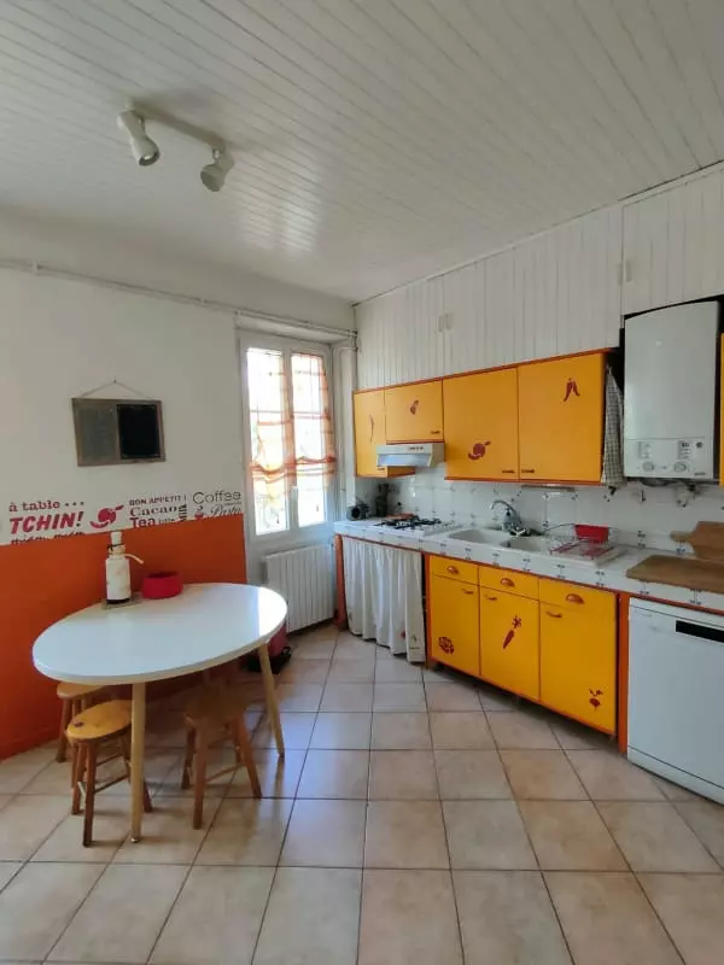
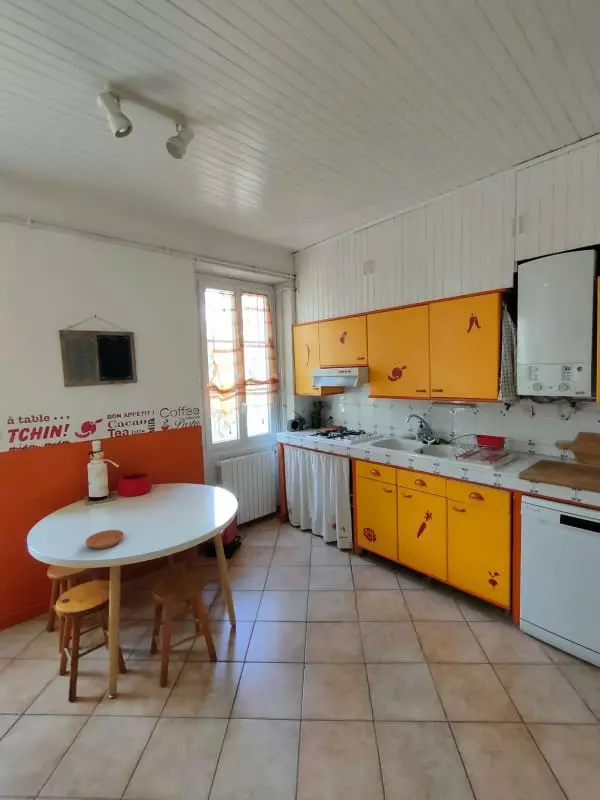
+ saucer (105, 539)
